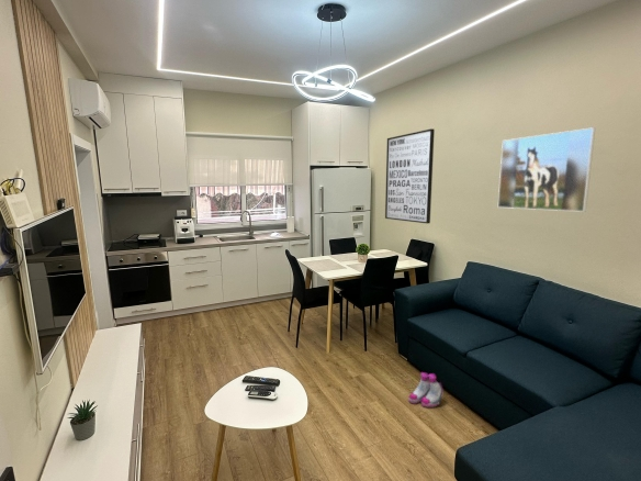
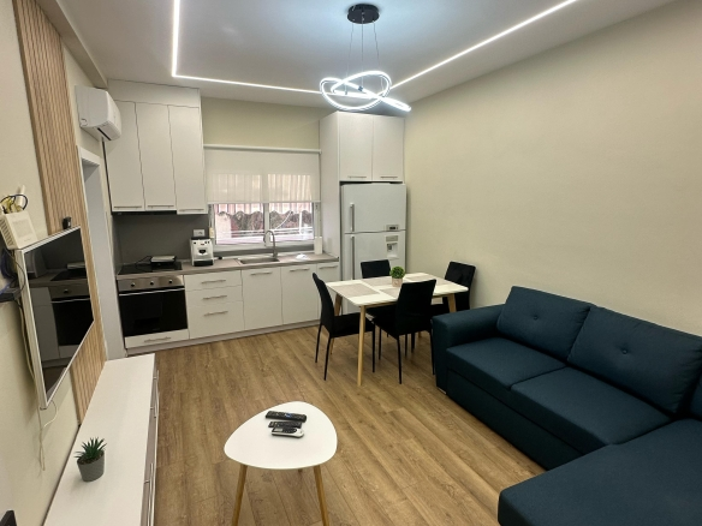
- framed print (540, 172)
- boots (426, 387)
- wall art (407, 178)
